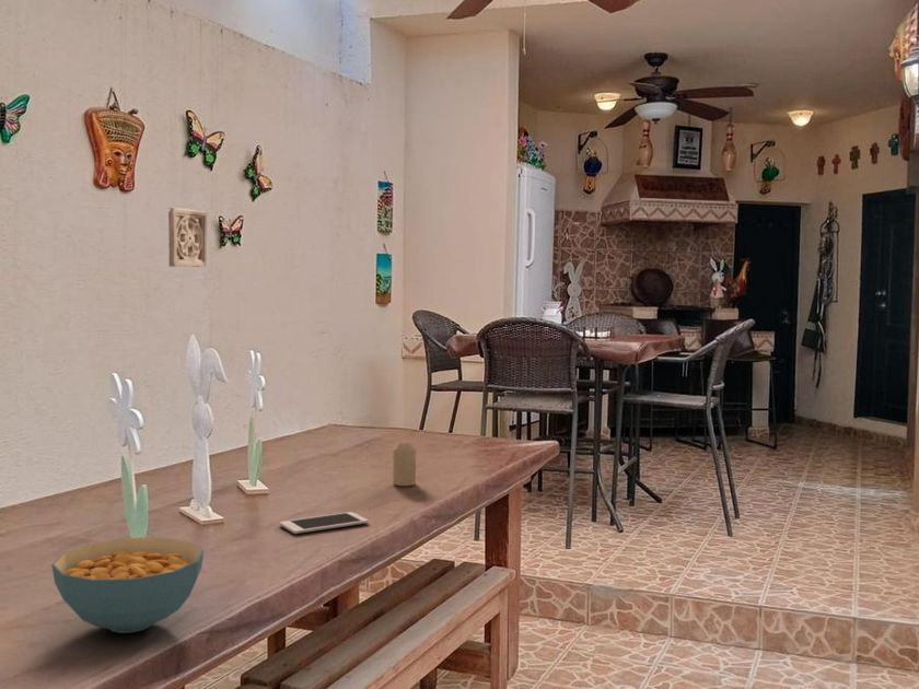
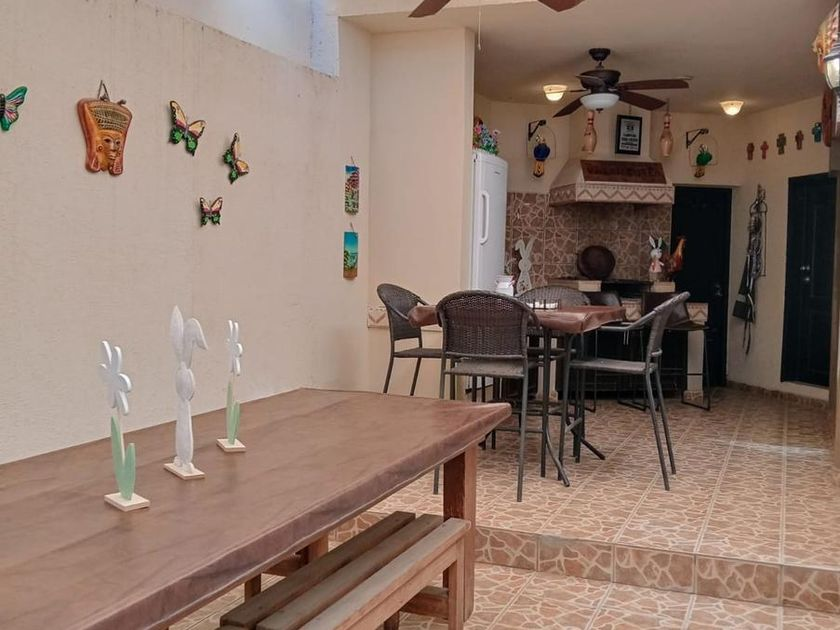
- candle (404, 463)
- cereal bowl (130, 591)
- cell phone (324, 522)
- wall ornament (187, 238)
